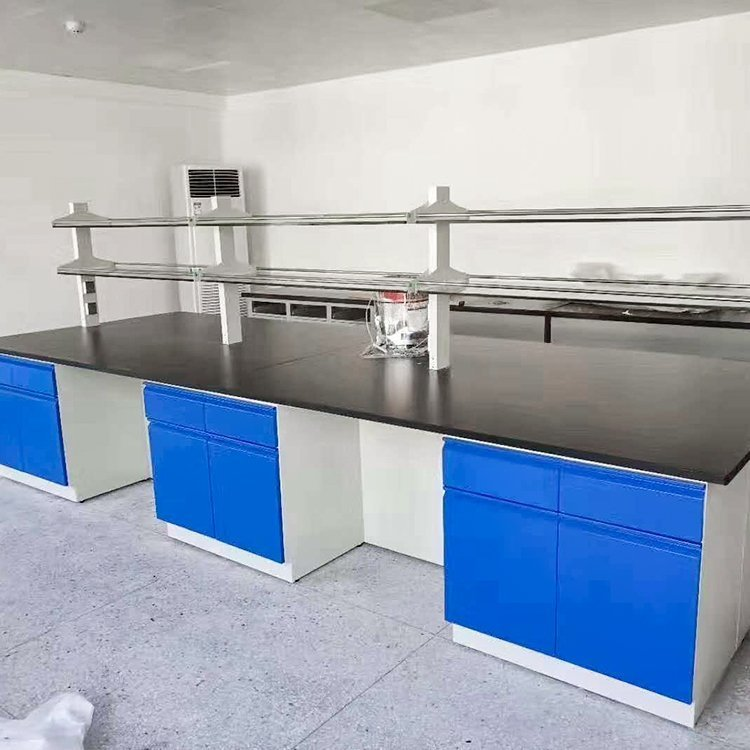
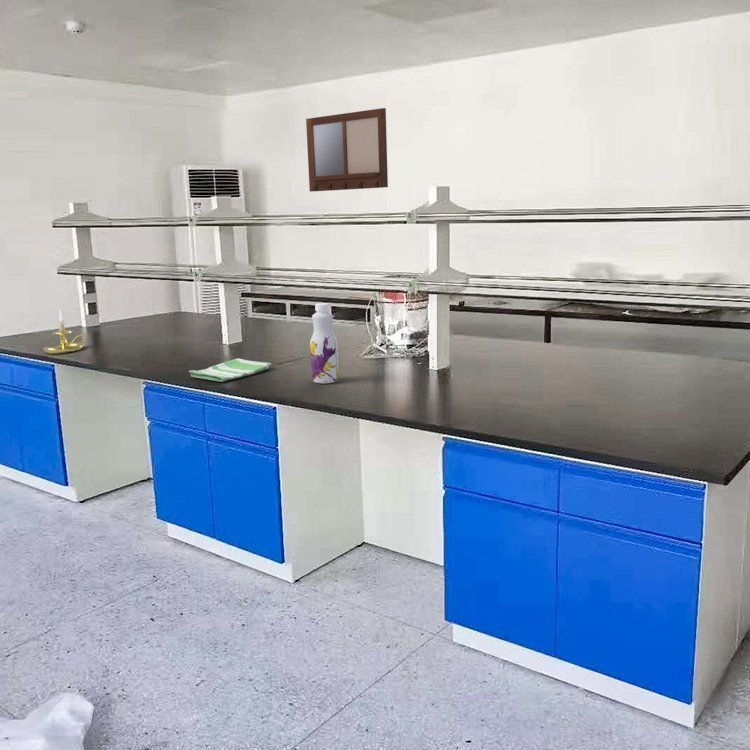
+ beverage bottle (323, 342)
+ candle holder (64, 329)
+ writing board (343, 151)
+ dish towel (231, 369)
